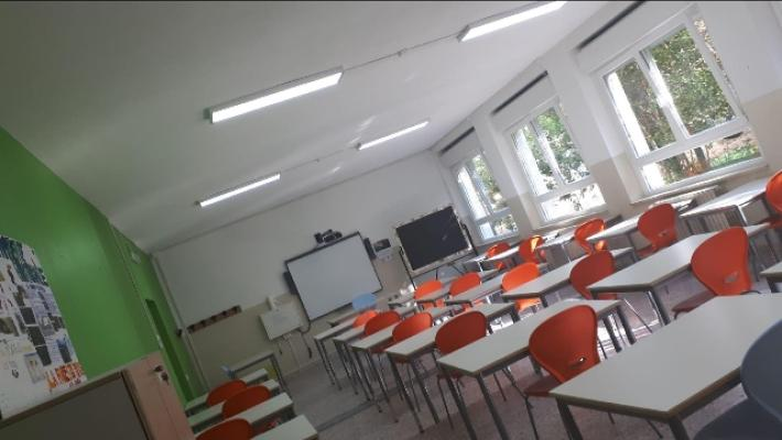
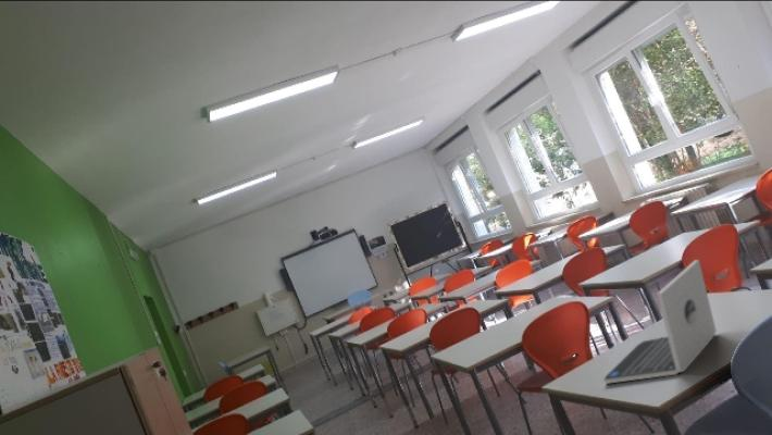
+ laptop (663, 320)
